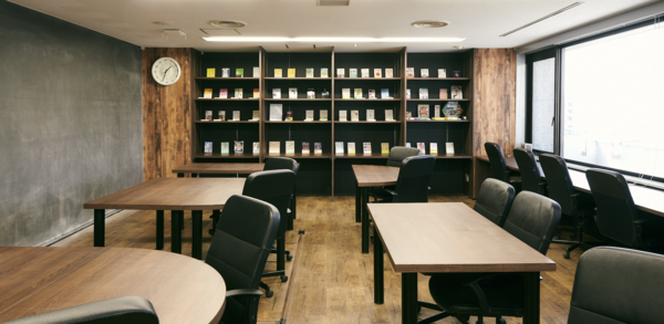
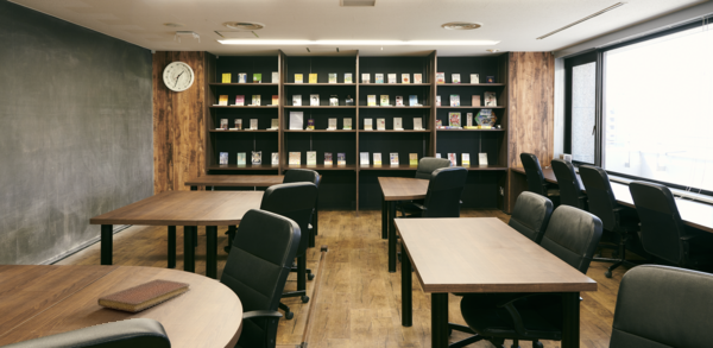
+ notebook (146, 293)
